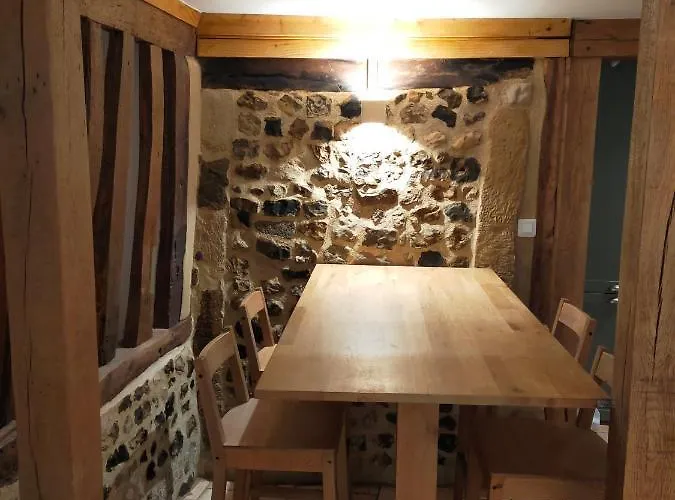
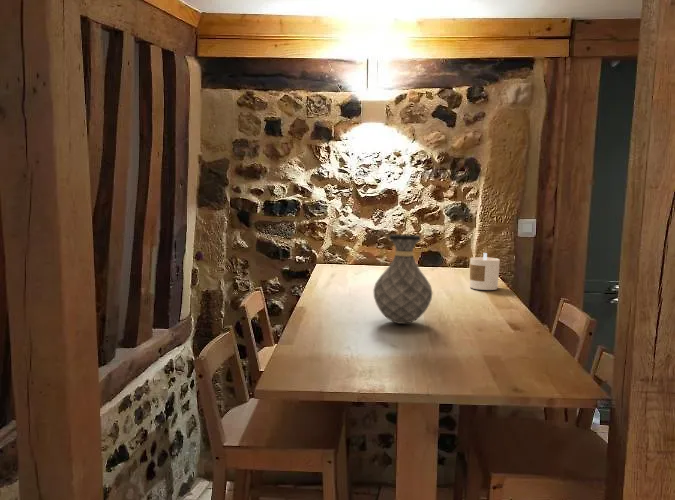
+ candle (484, 270)
+ vase (403, 279)
